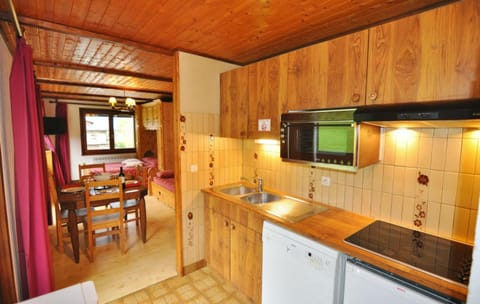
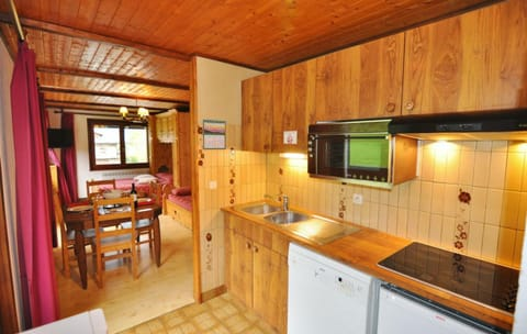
+ calendar (214, 134)
